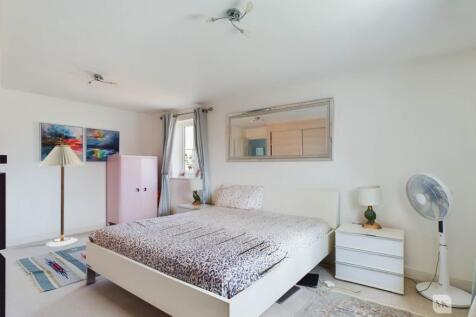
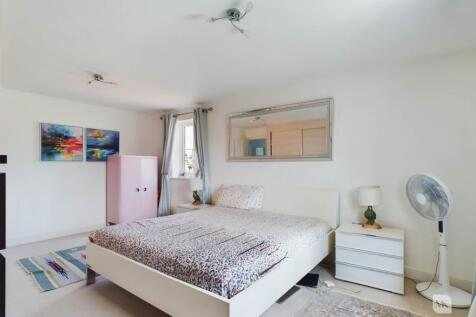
- floor lamp (62, 194)
